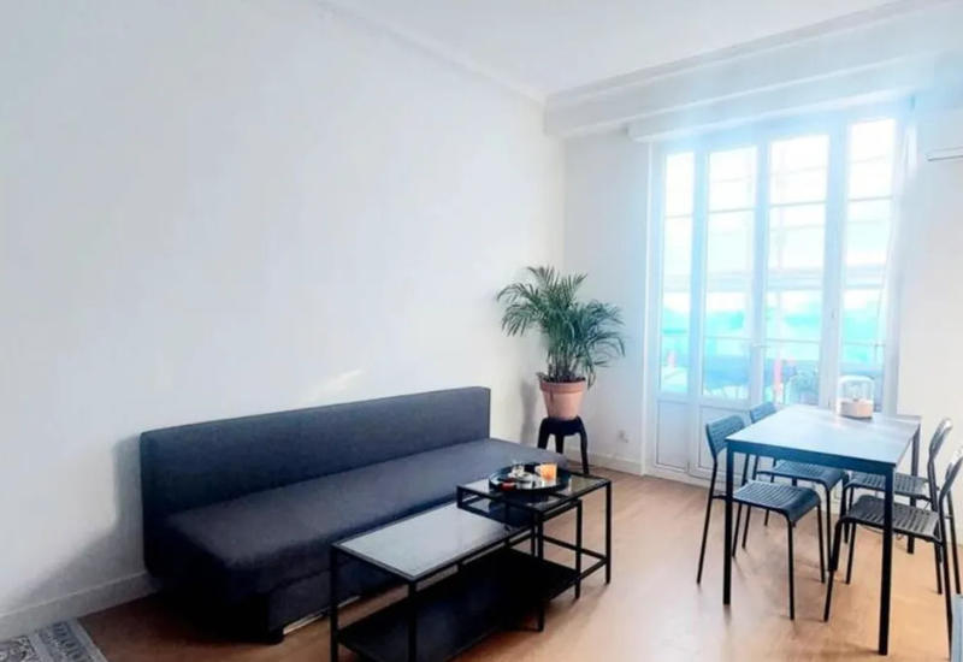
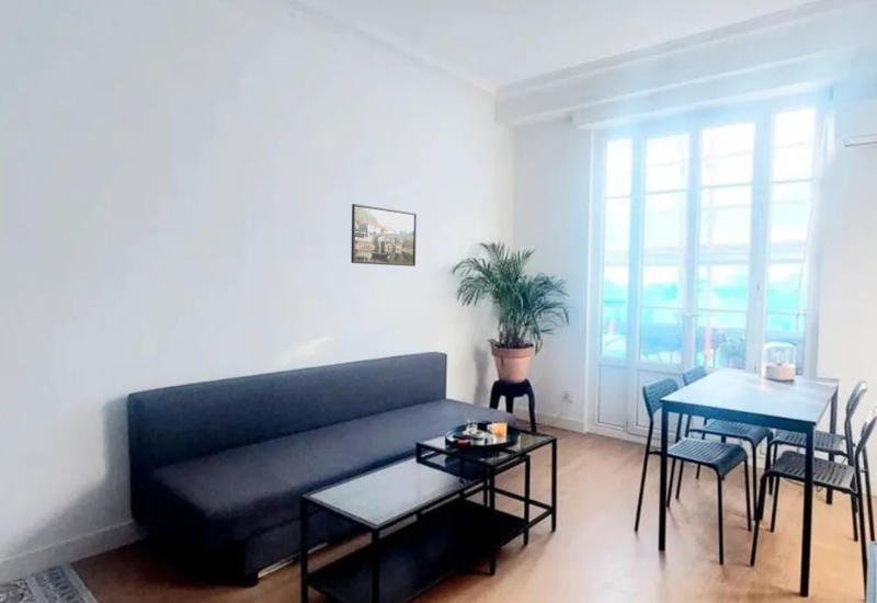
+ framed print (385, 237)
